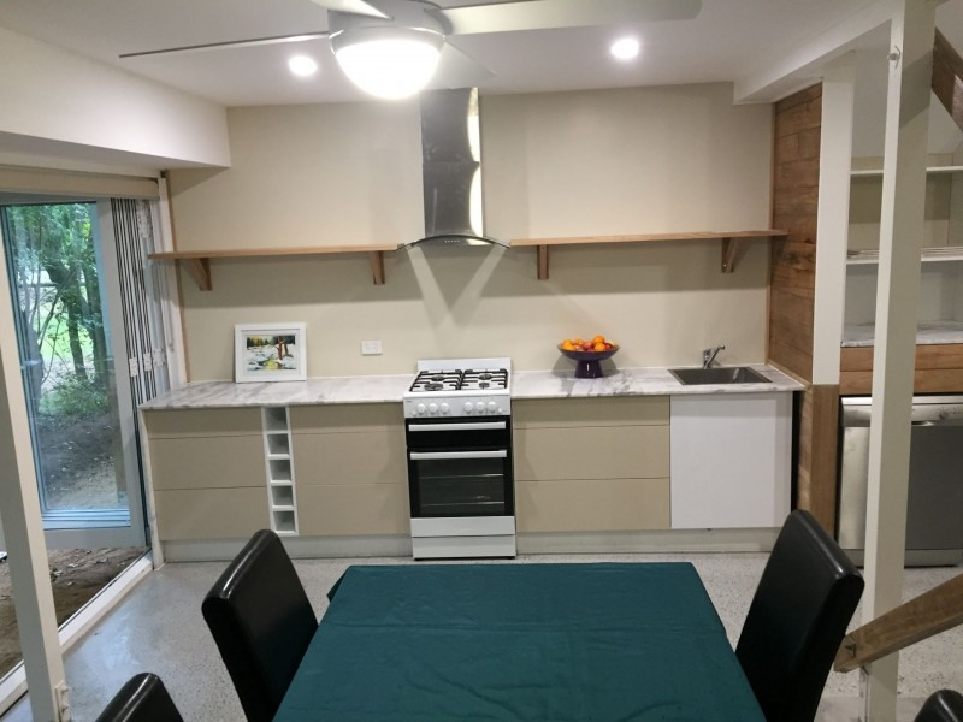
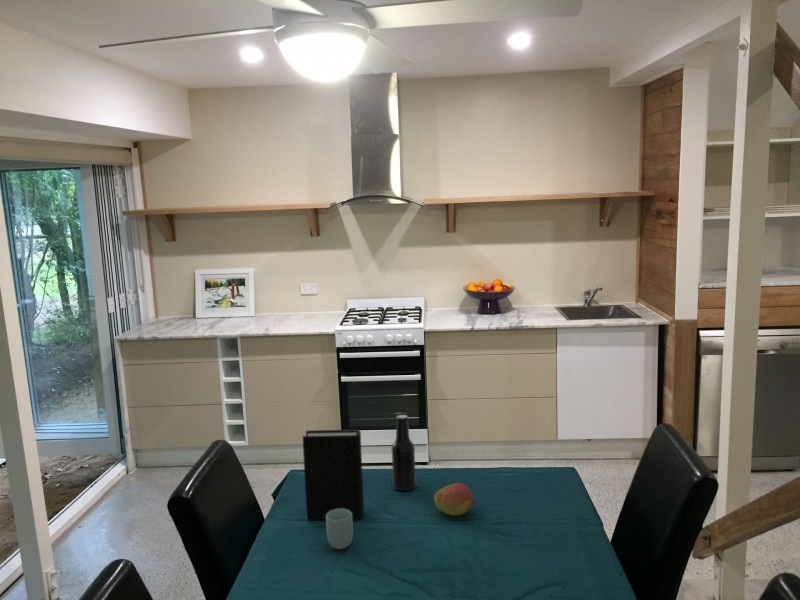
+ cup (339, 530)
+ fruit (455, 499)
+ book (334, 474)
+ beer bottle (403, 451)
